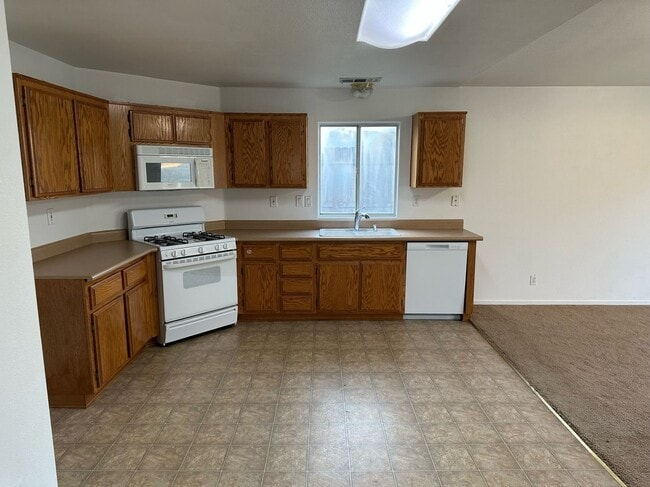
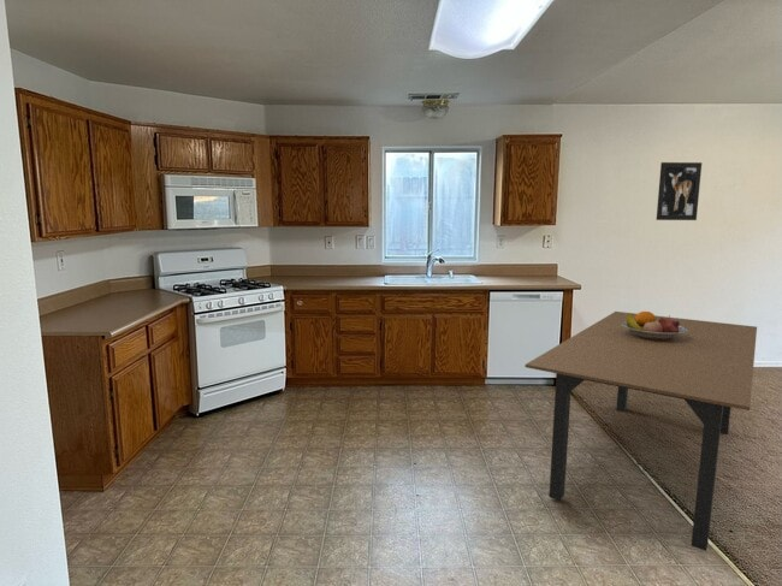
+ dining table (657, 393)
+ wall art (679, 191)
+ fruit bowl (653, 324)
